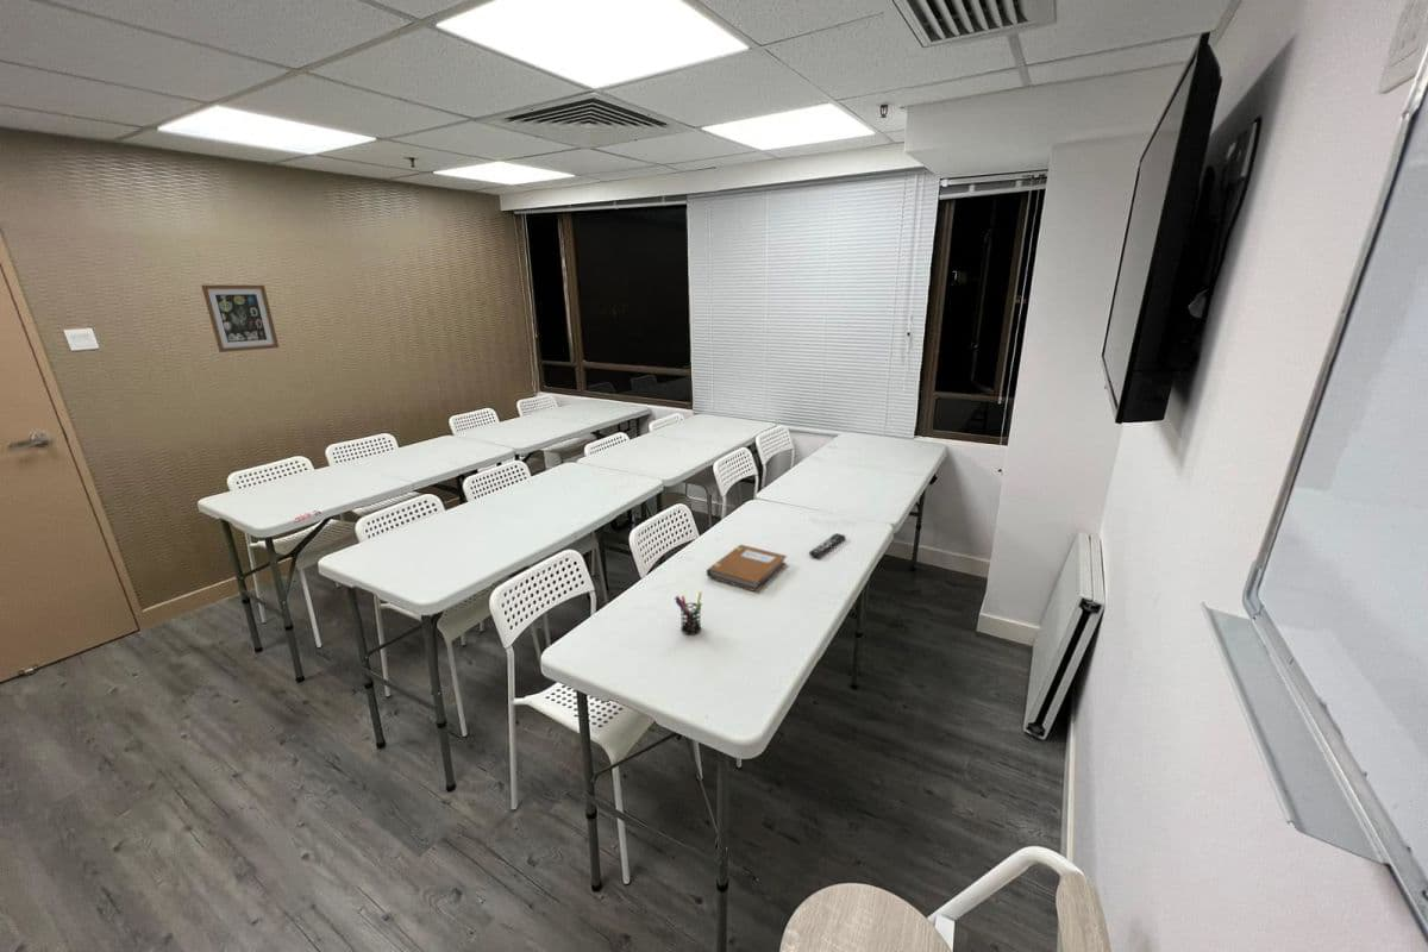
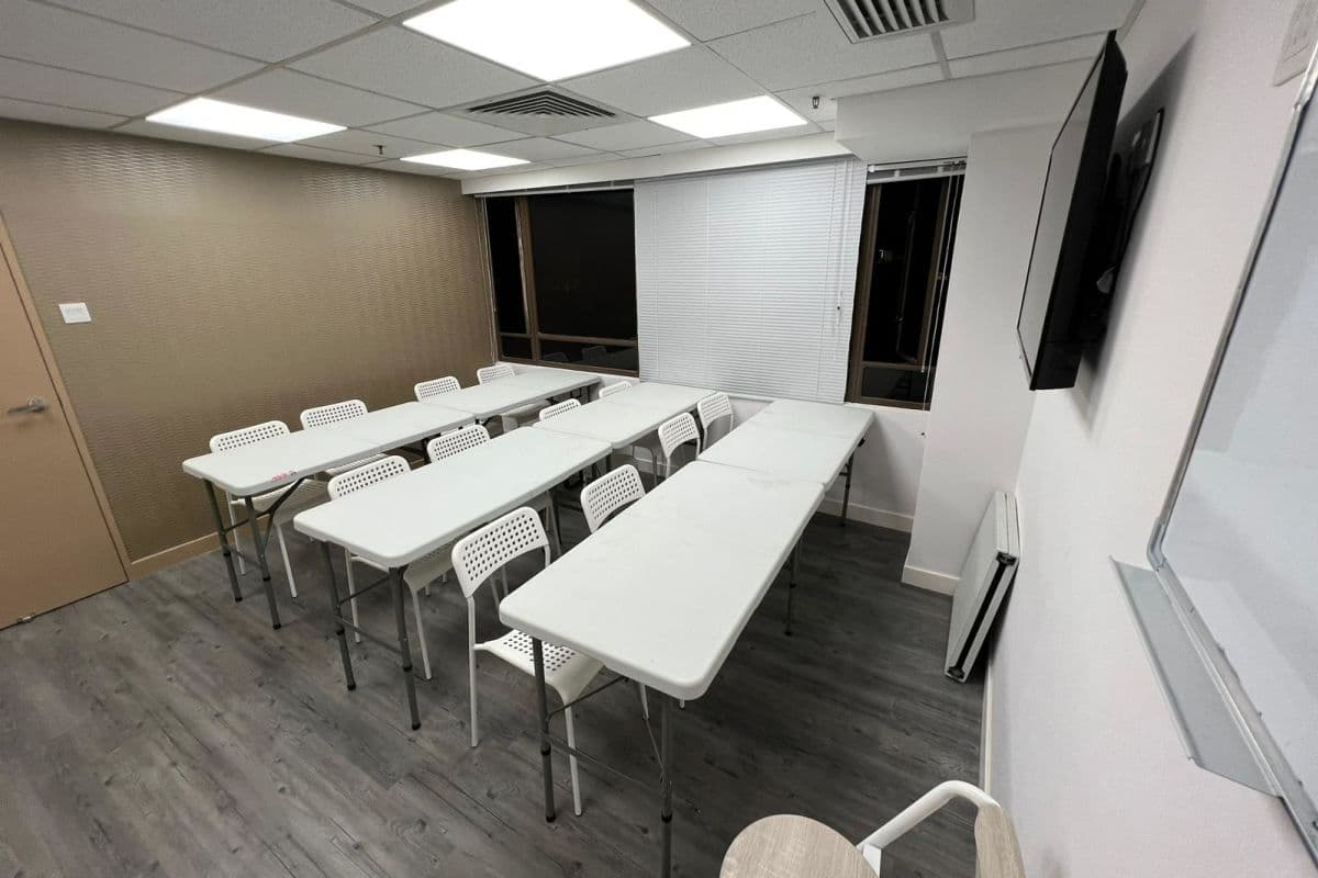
- pen holder (691, 612)
- remote control (827, 544)
- wall art (242, 318)
- notebook (747, 565)
